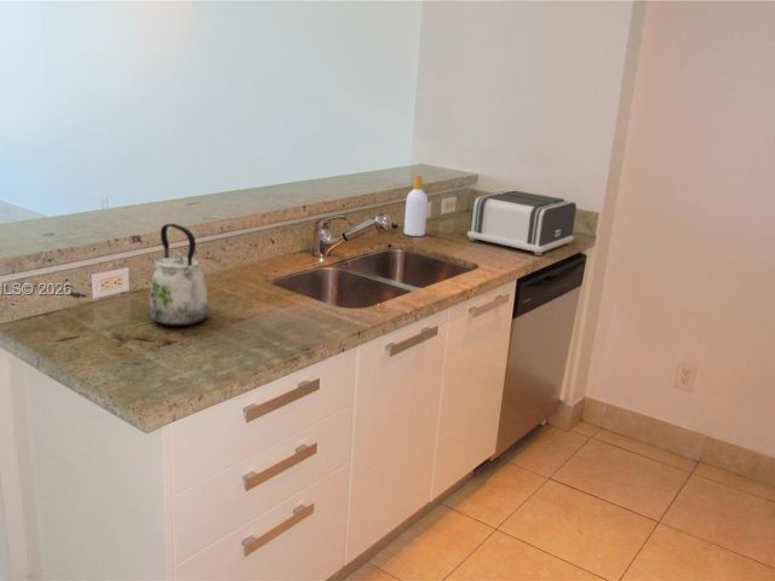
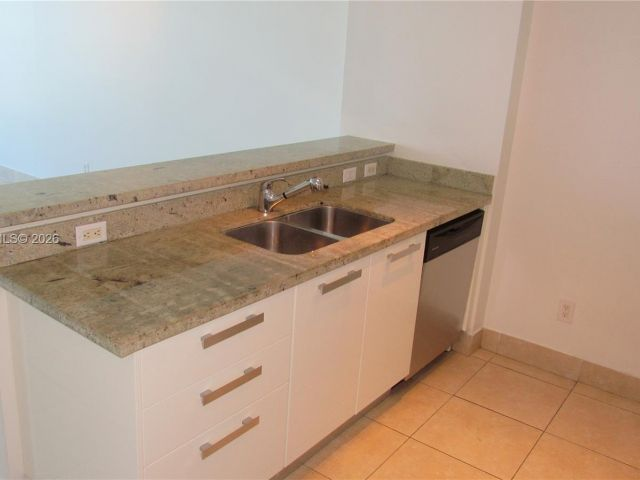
- kettle (172, 271)
- toaster (518, 219)
- soap bottle (415, 205)
